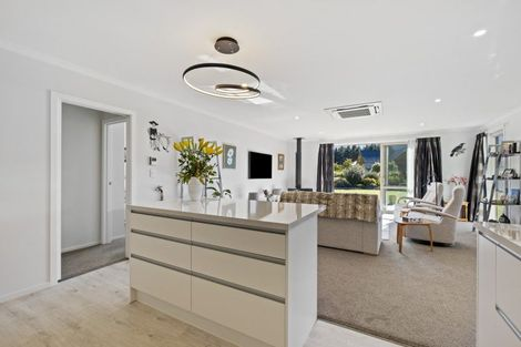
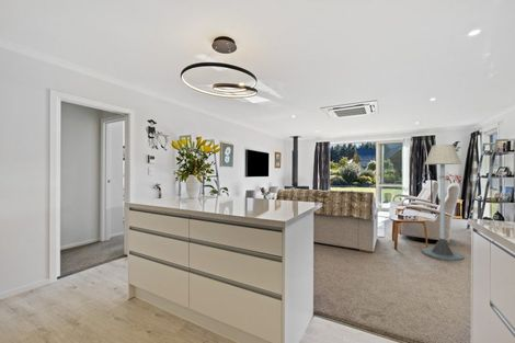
+ floor lamp (442, 199)
